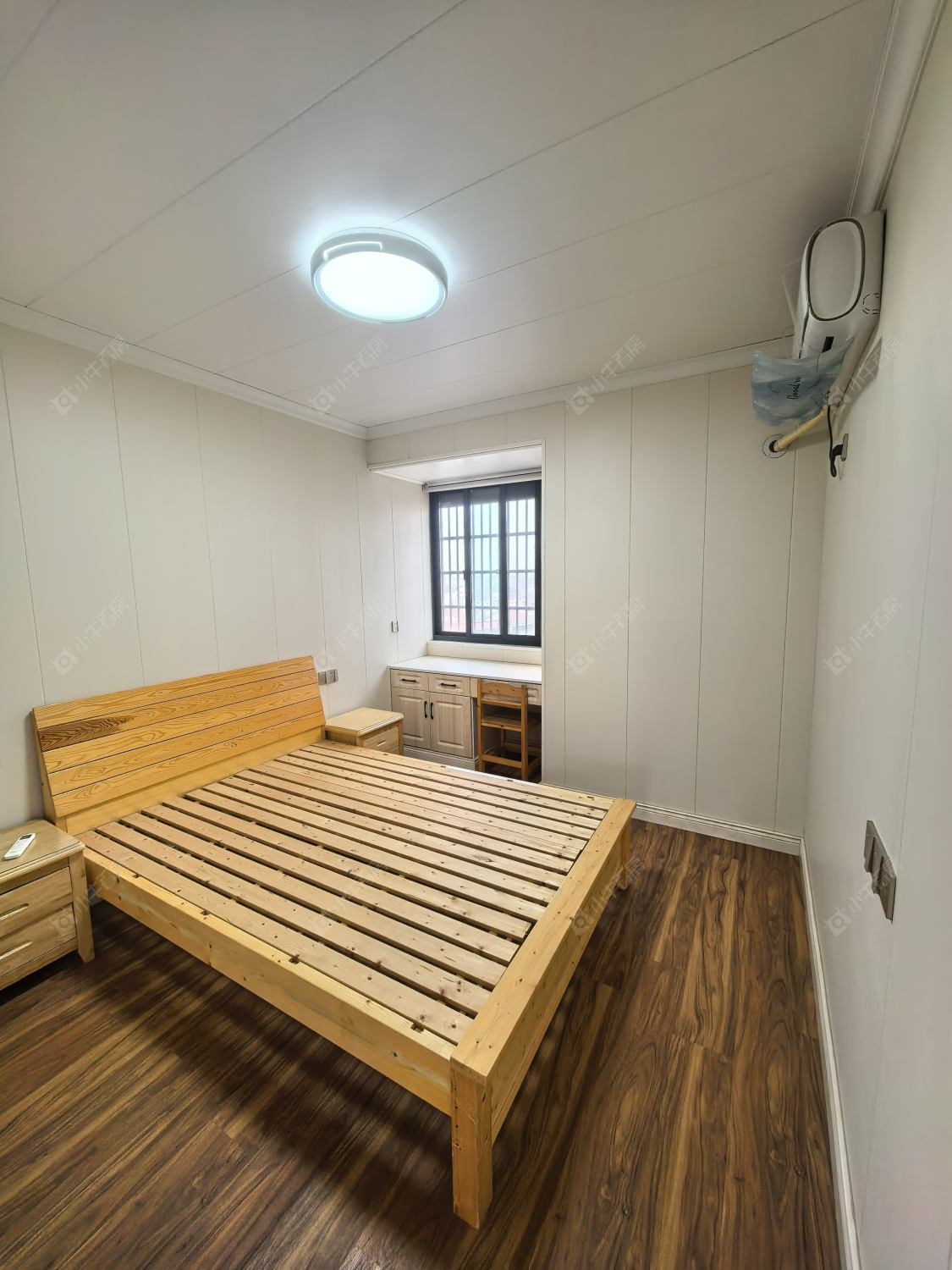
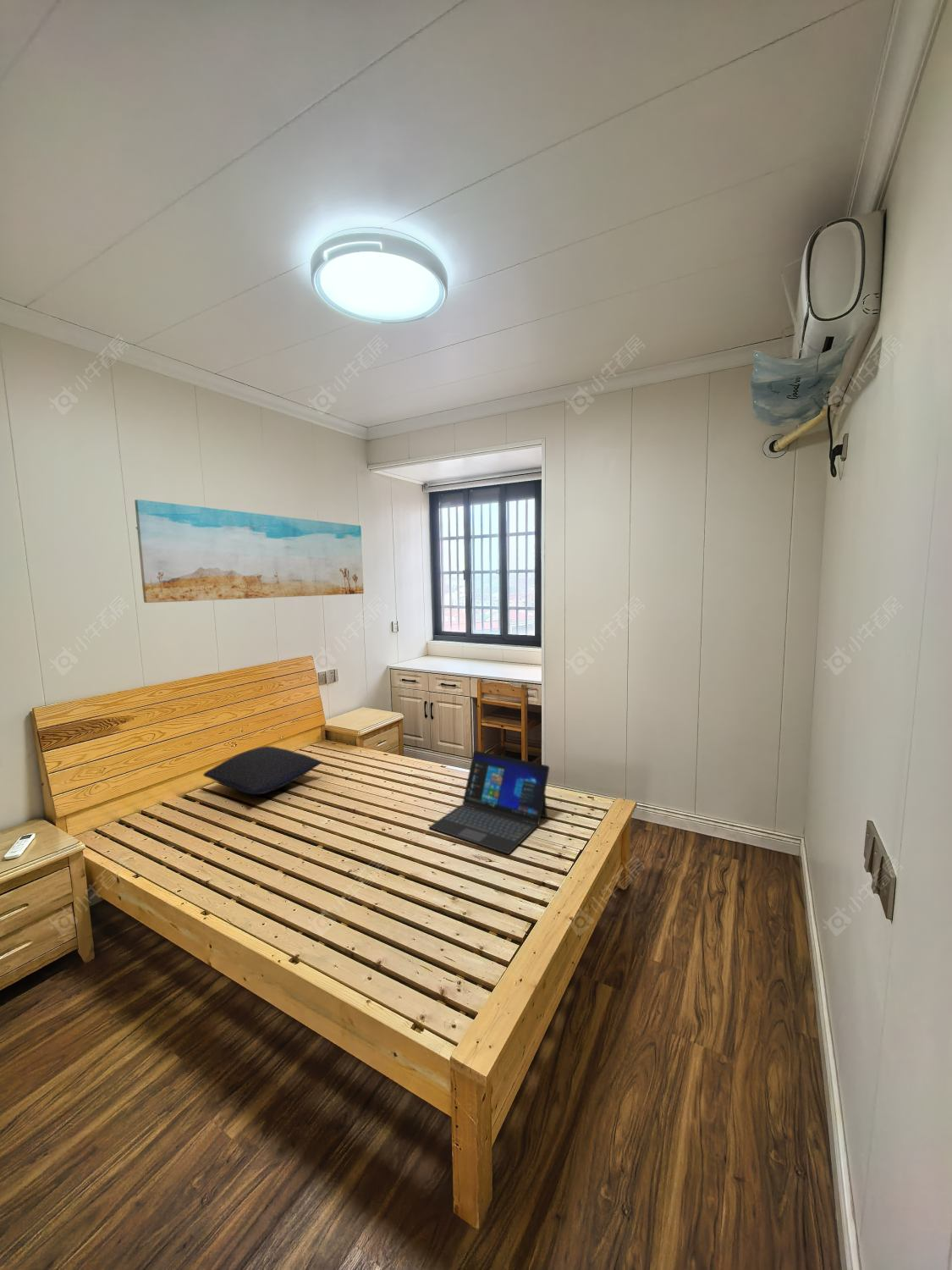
+ laptop (490, 796)
+ pillow (265, 769)
+ wall art (272, 556)
